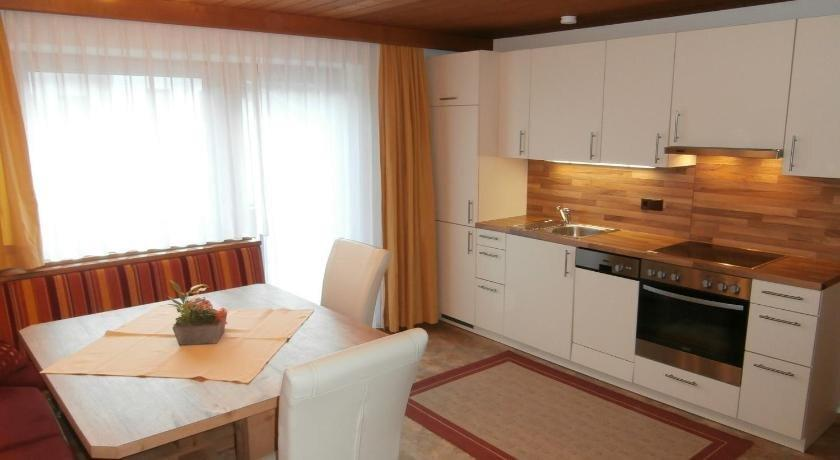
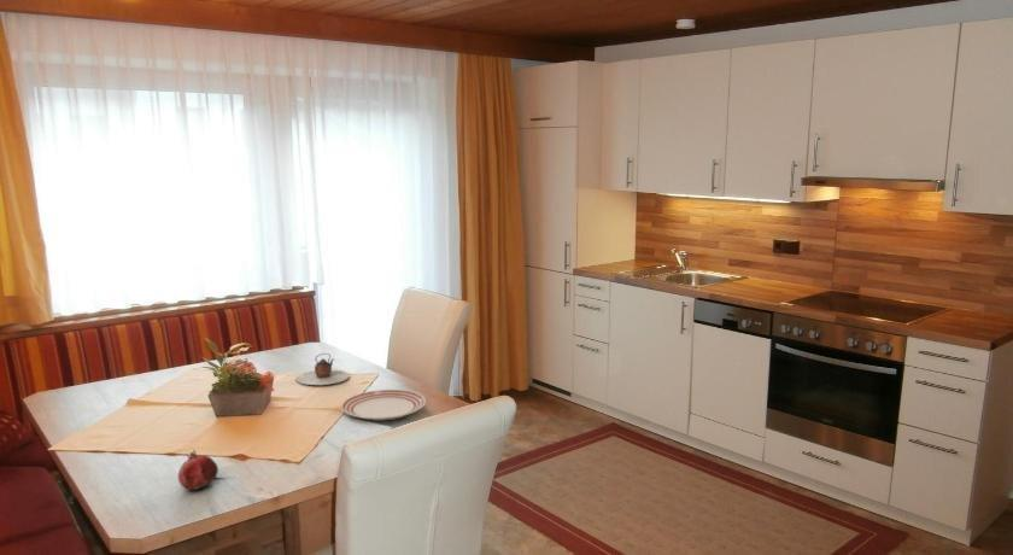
+ dinner plate (383, 405)
+ teapot (322, 366)
+ fruit (198, 468)
